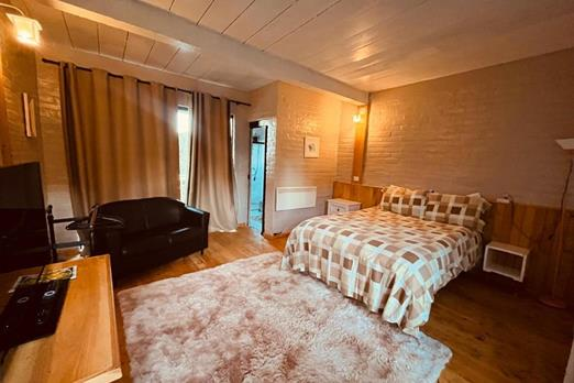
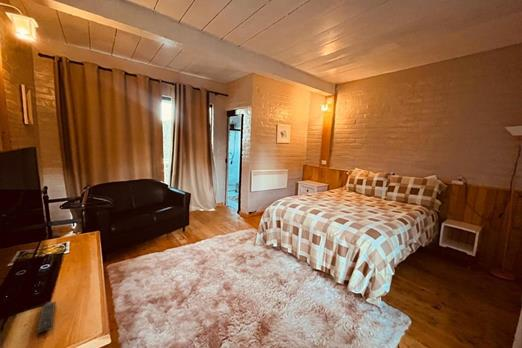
+ remote control (47, 314)
